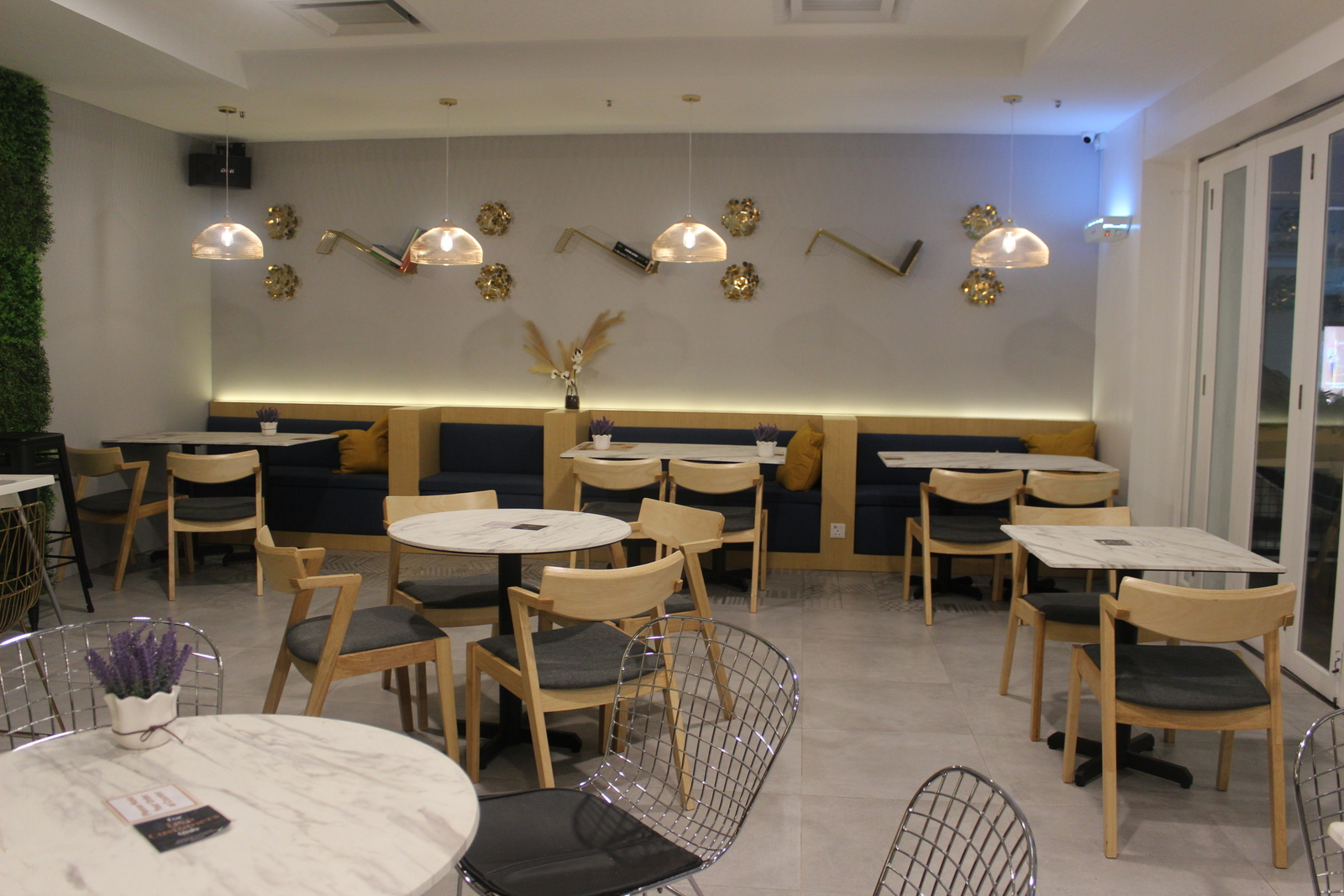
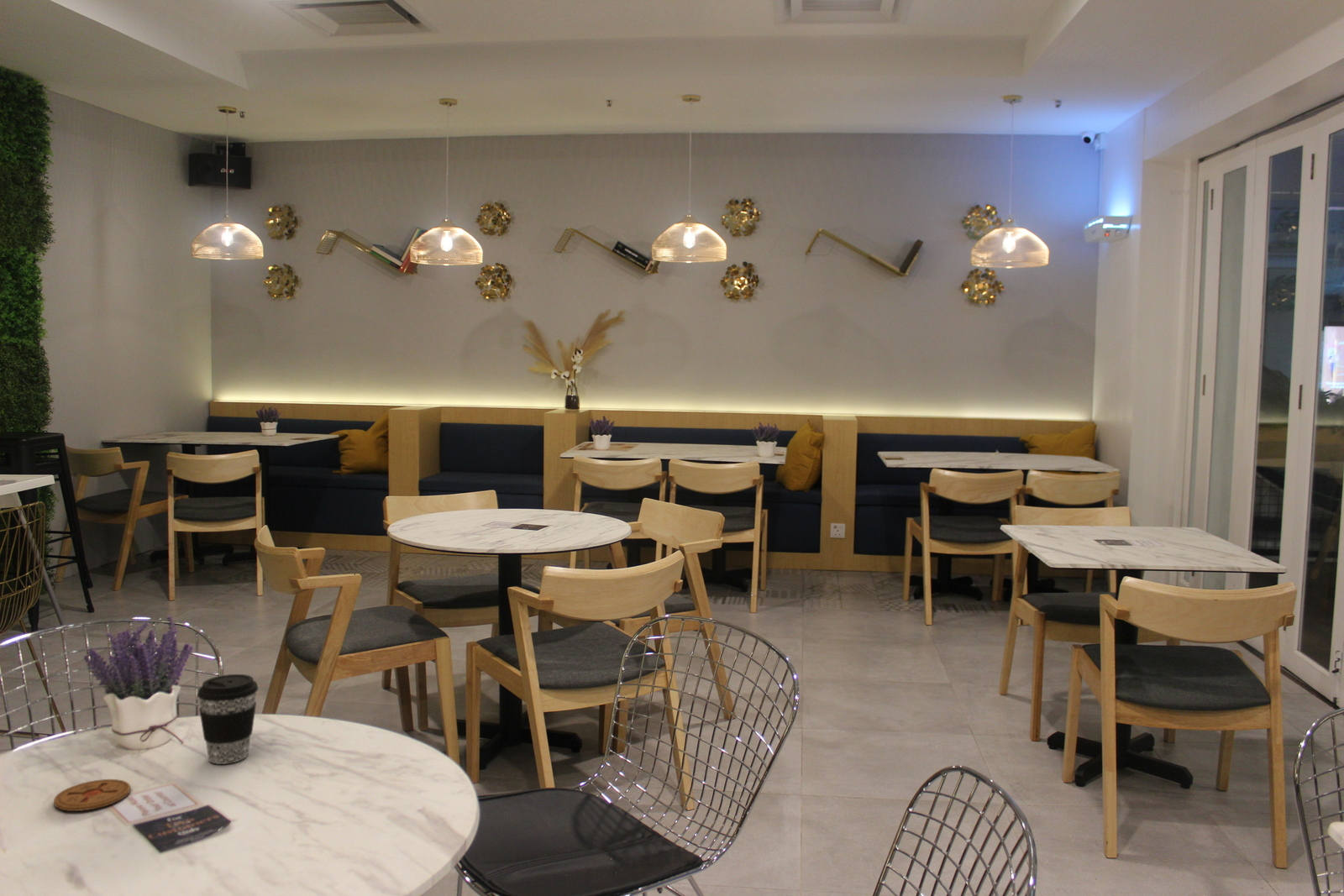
+ coffee cup (228, 719)
+ coaster (92, 794)
